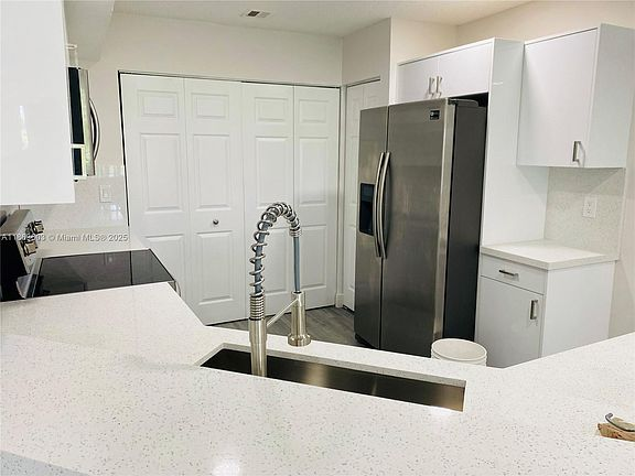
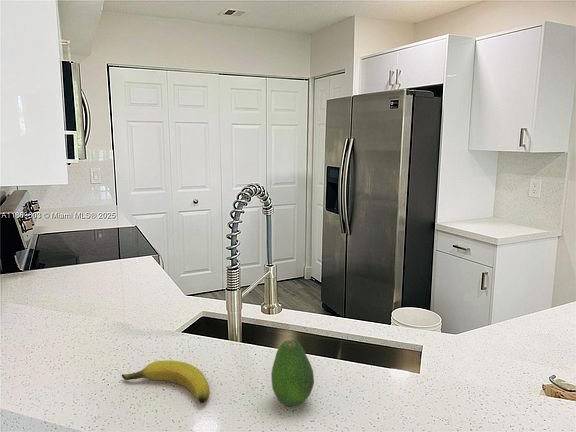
+ fruit (292, 372)
+ banana (171, 376)
